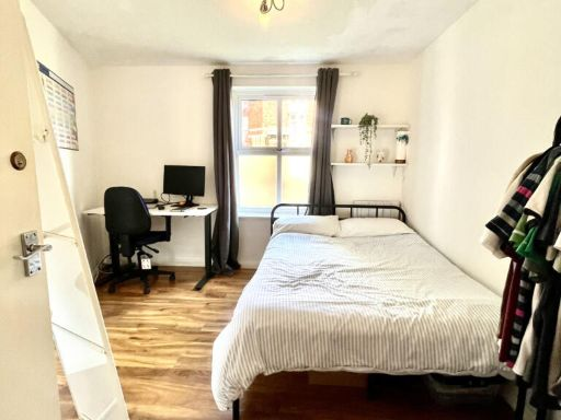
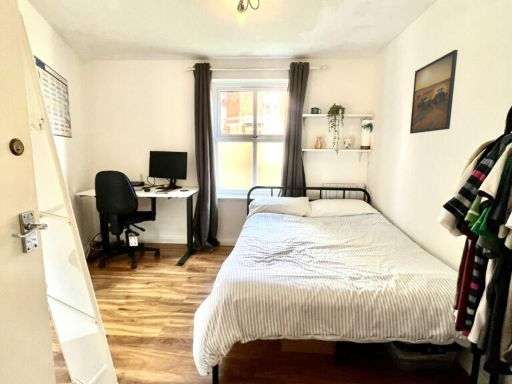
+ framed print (430, 97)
